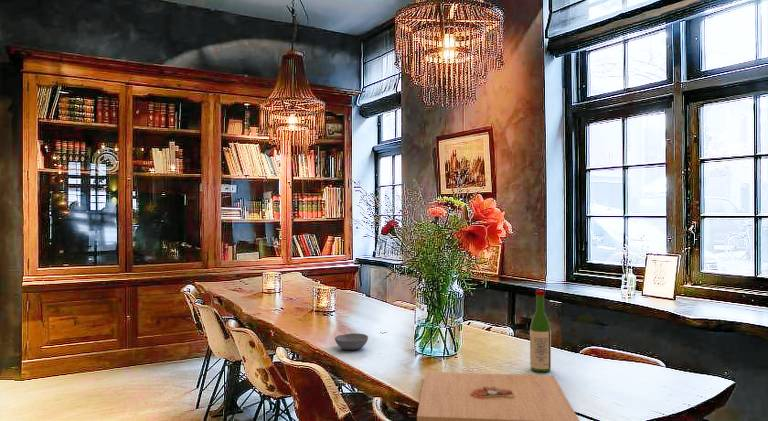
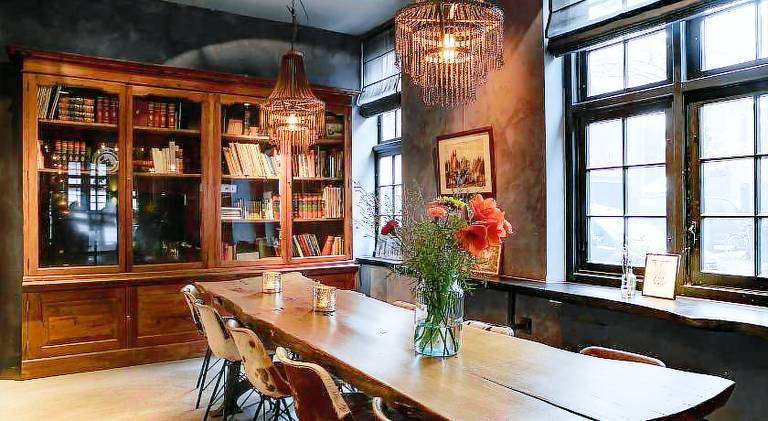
- wine bottle (540, 330)
- platter (492, 394)
- bowl (351, 342)
